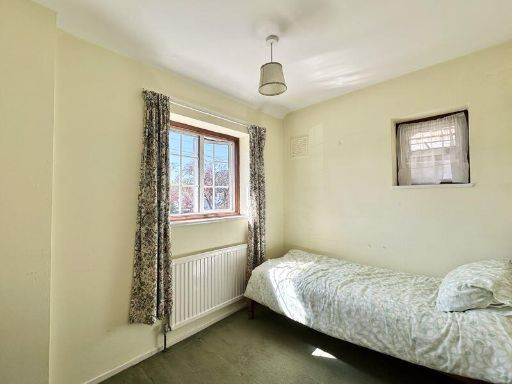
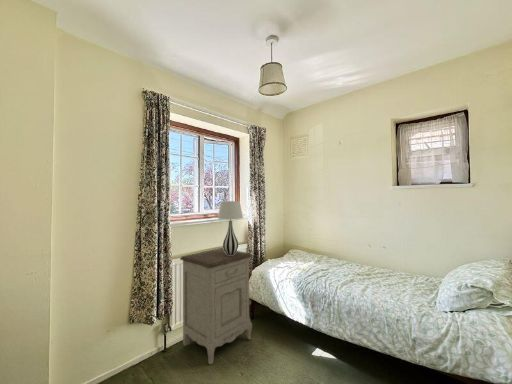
+ nightstand (220, 299)
+ table lamp (230, 227)
